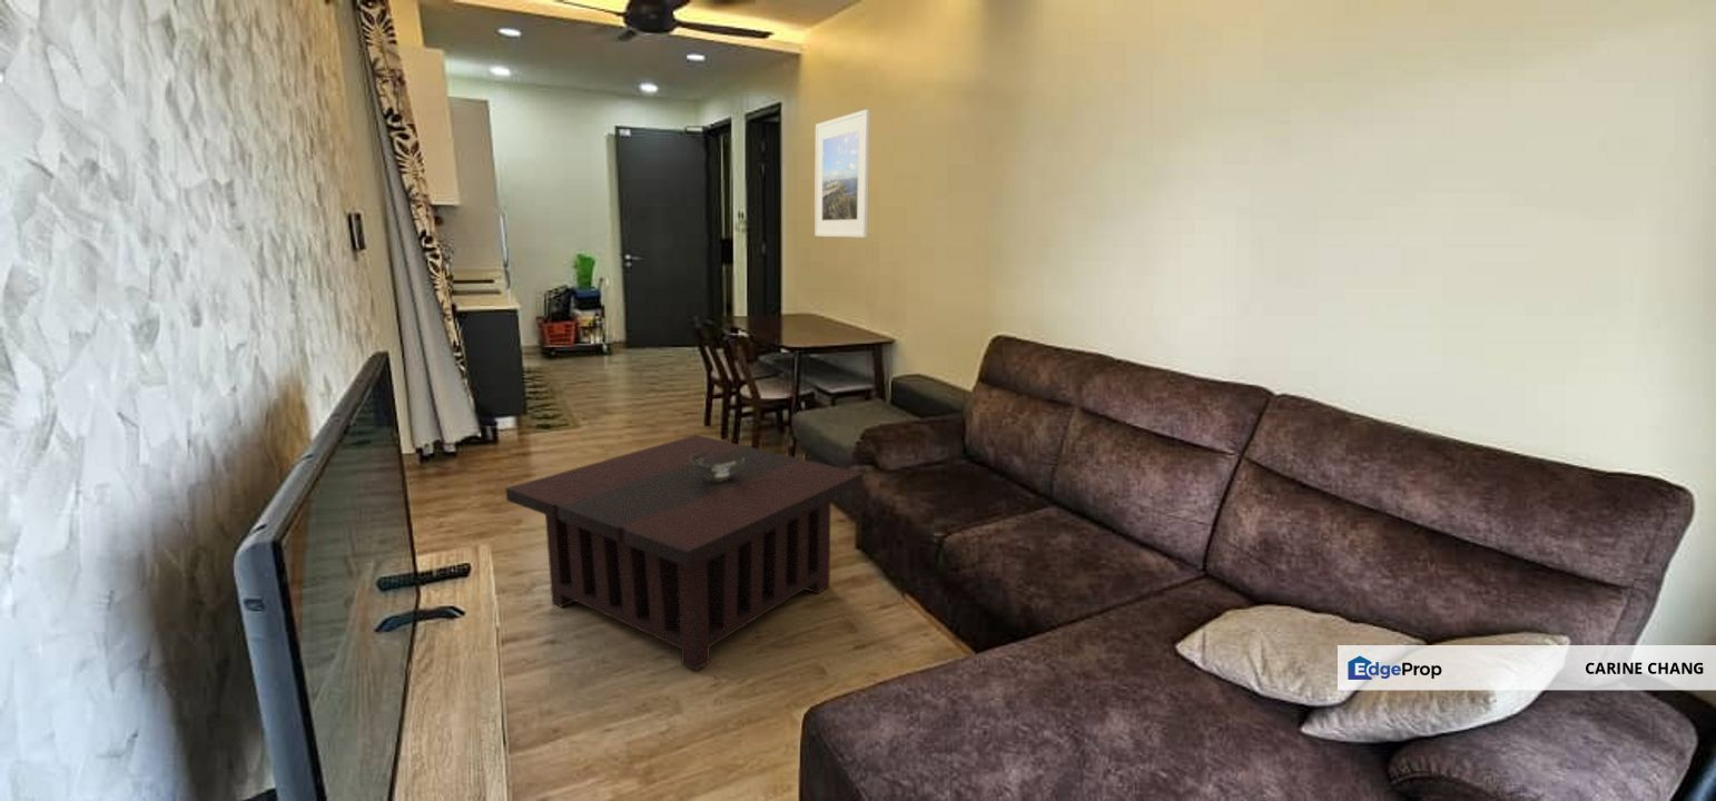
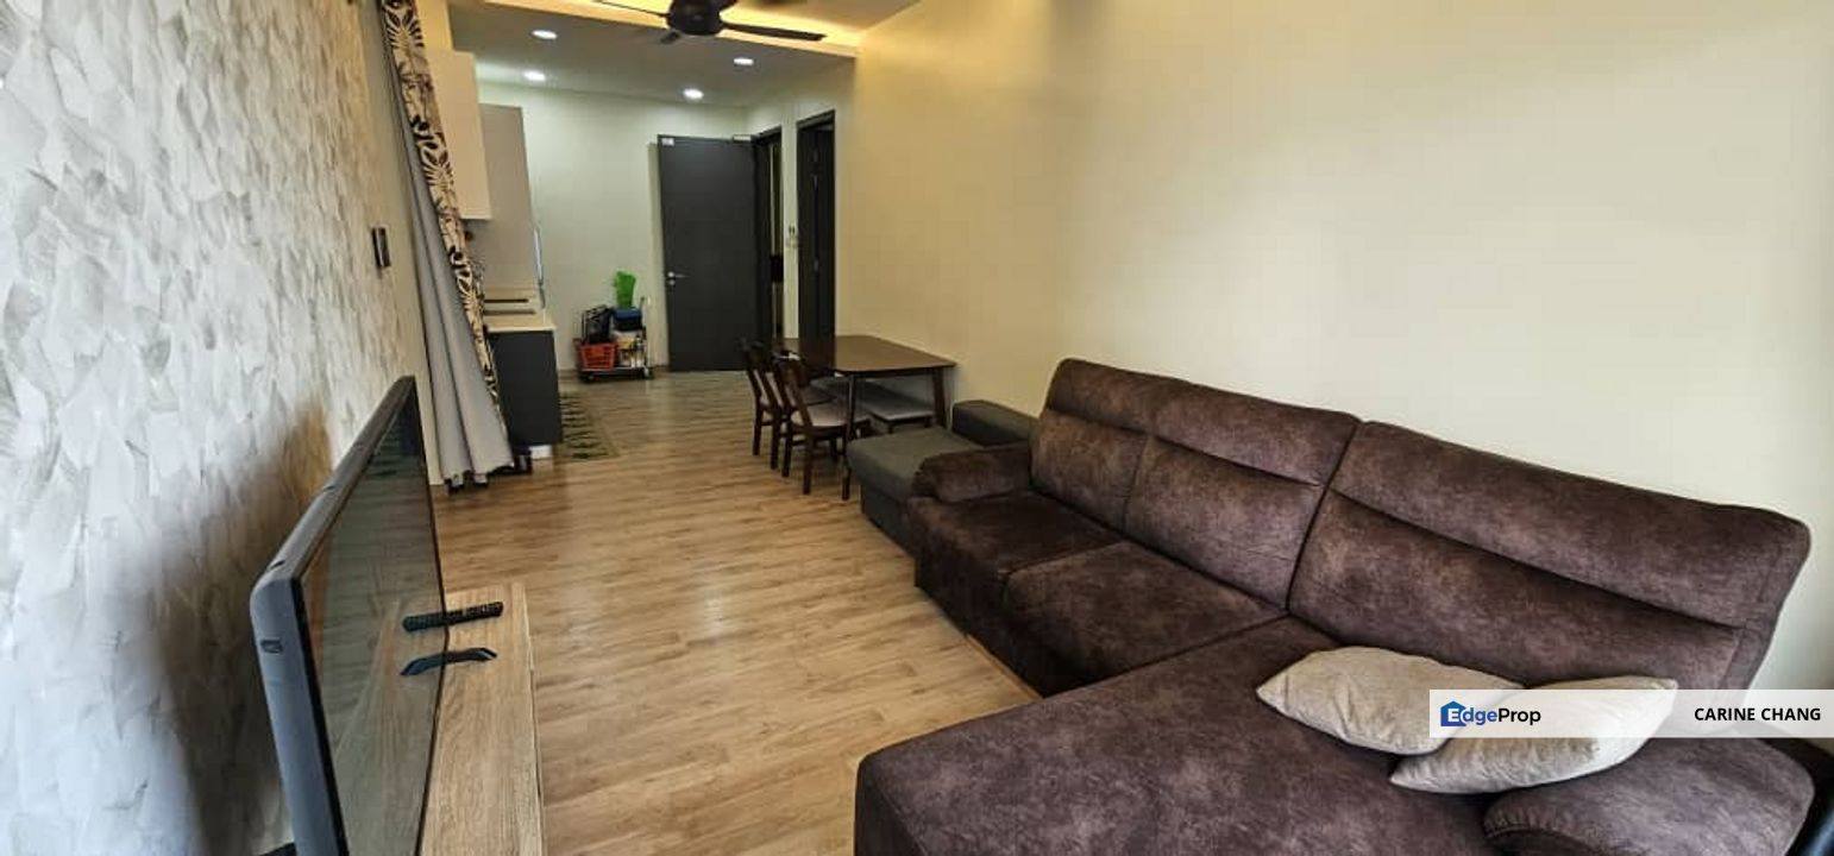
- coffee table (693, 537)
- decorative bowl (716, 467)
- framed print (839, 178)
